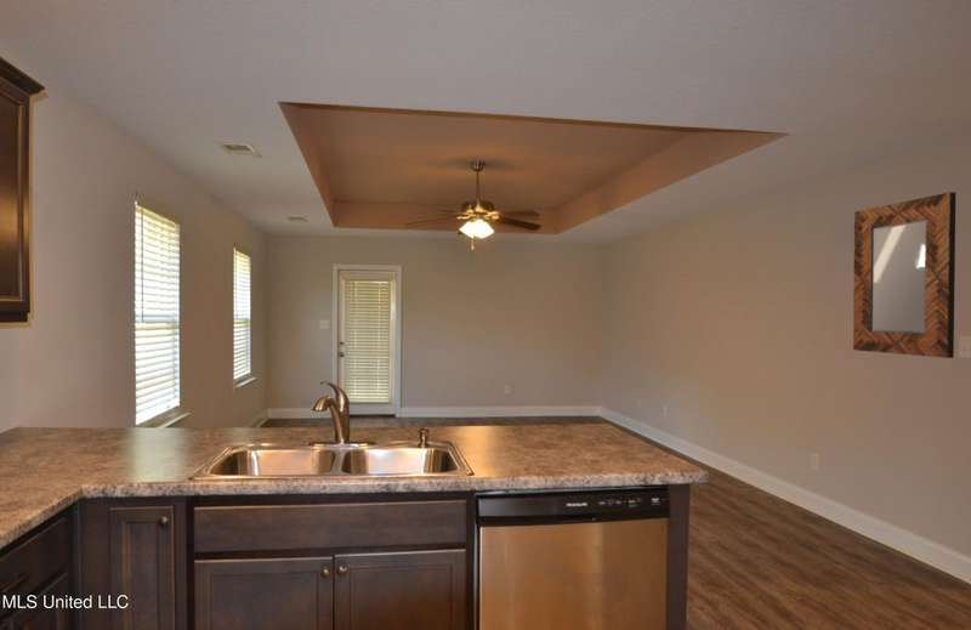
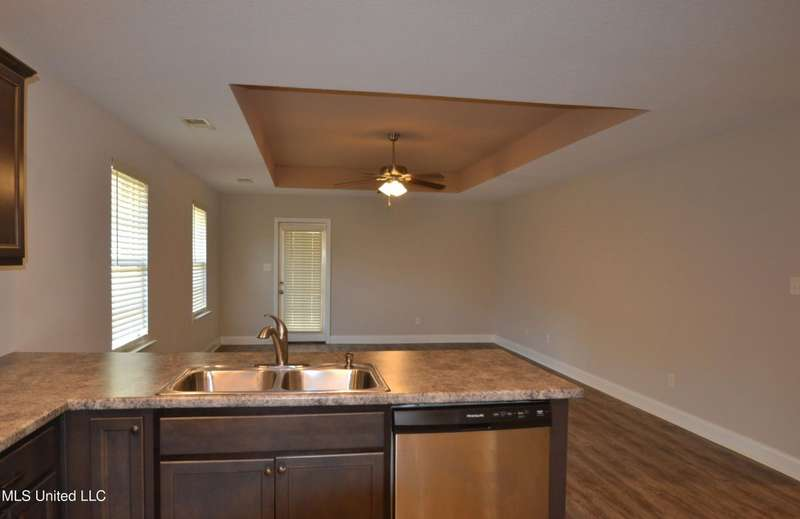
- home mirror (899, 278)
